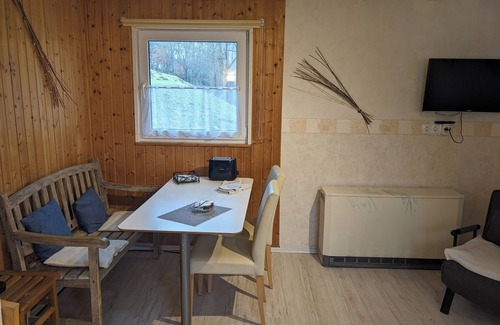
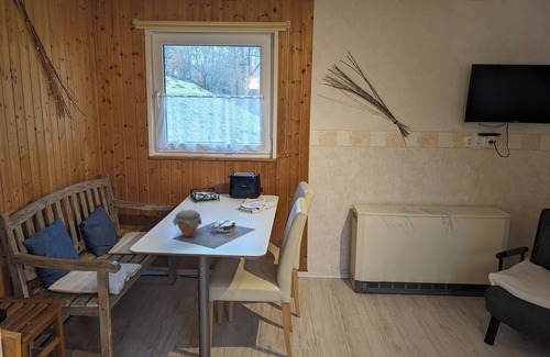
+ jar (188, 223)
